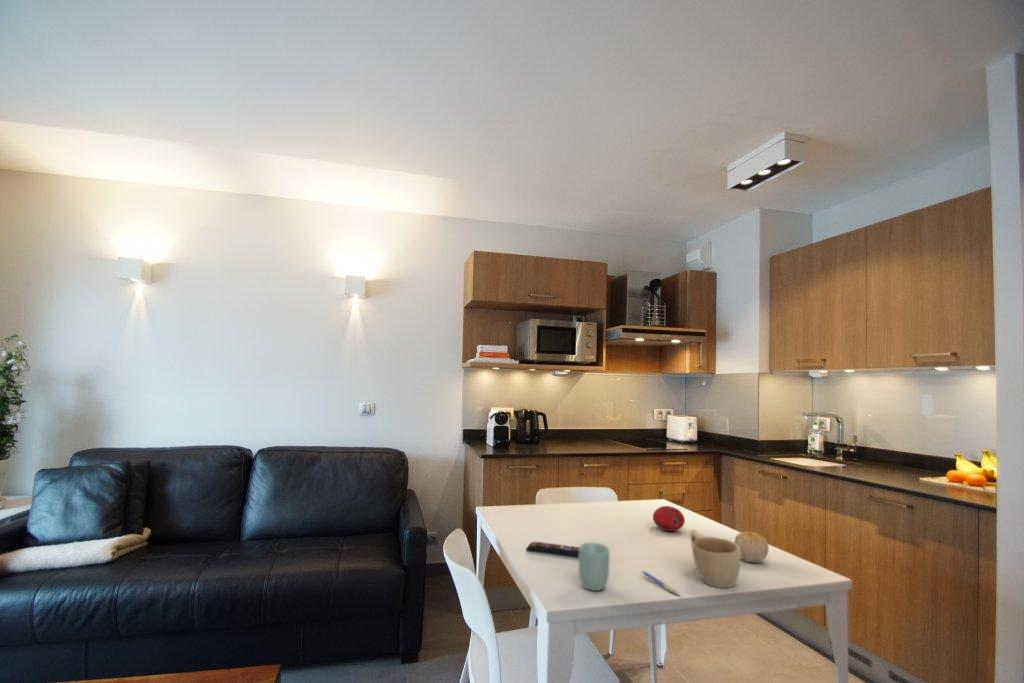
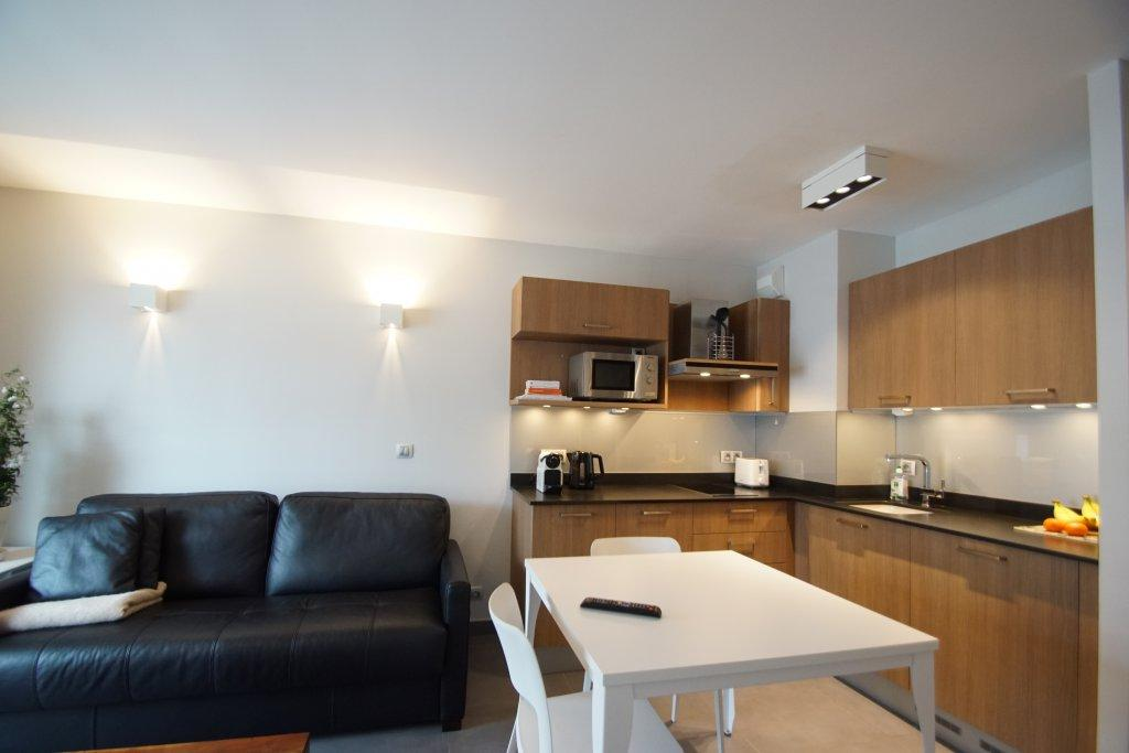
- fruit (667, 517)
- cup (711, 558)
- cup (593, 567)
- fruit (751, 546)
- pen (660, 582)
